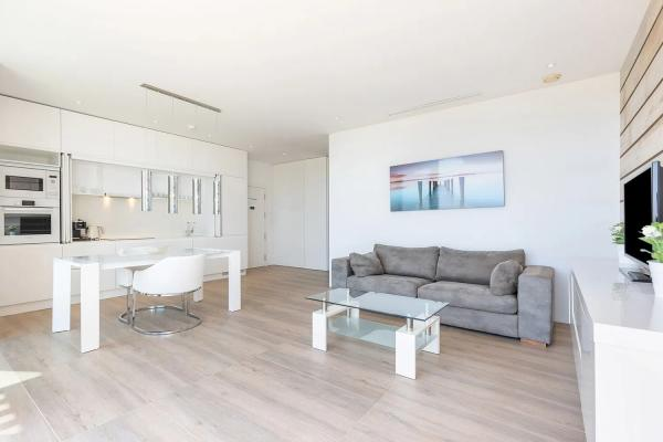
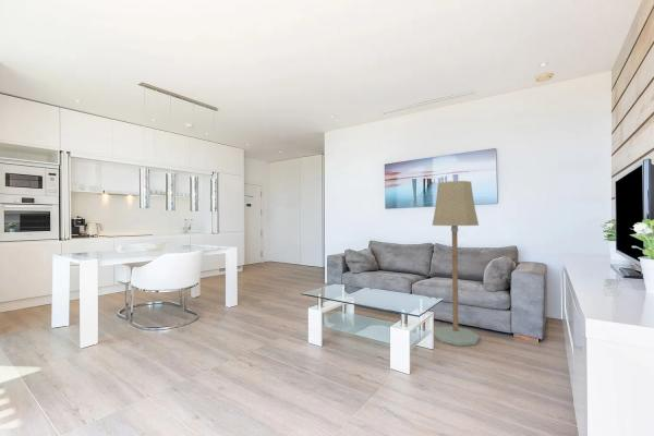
+ floor lamp (455, 259)
